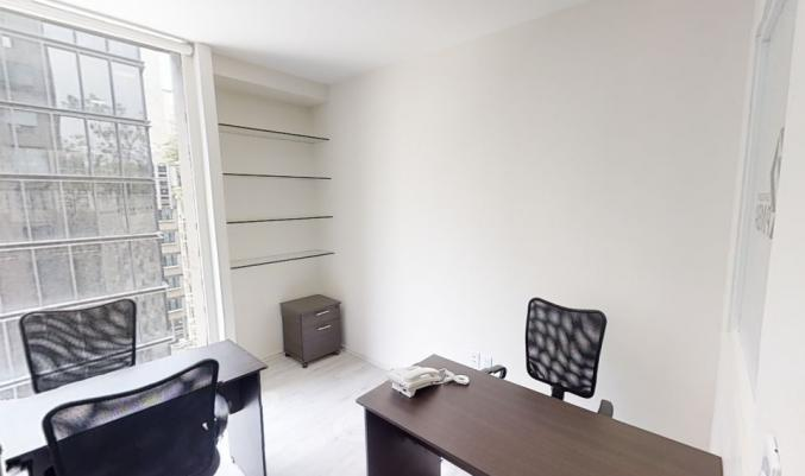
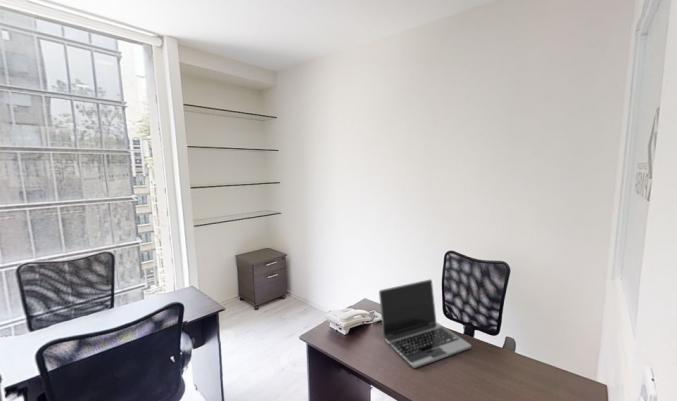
+ laptop (423, 318)
